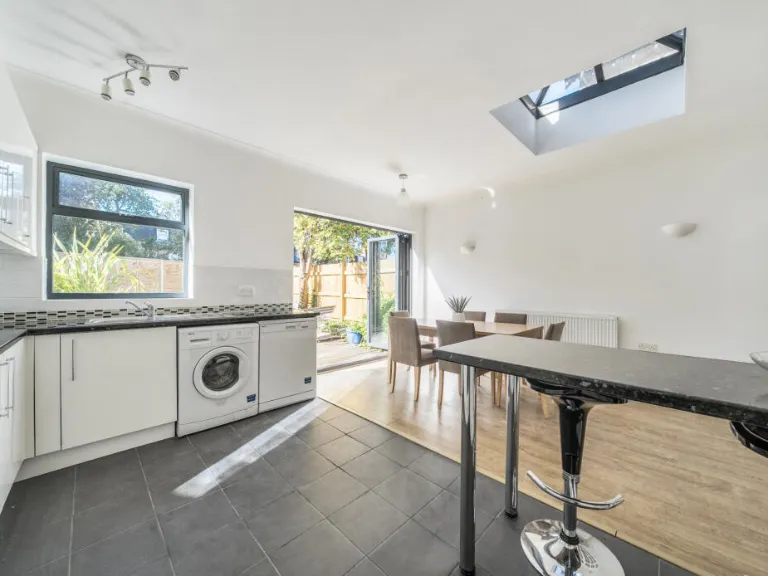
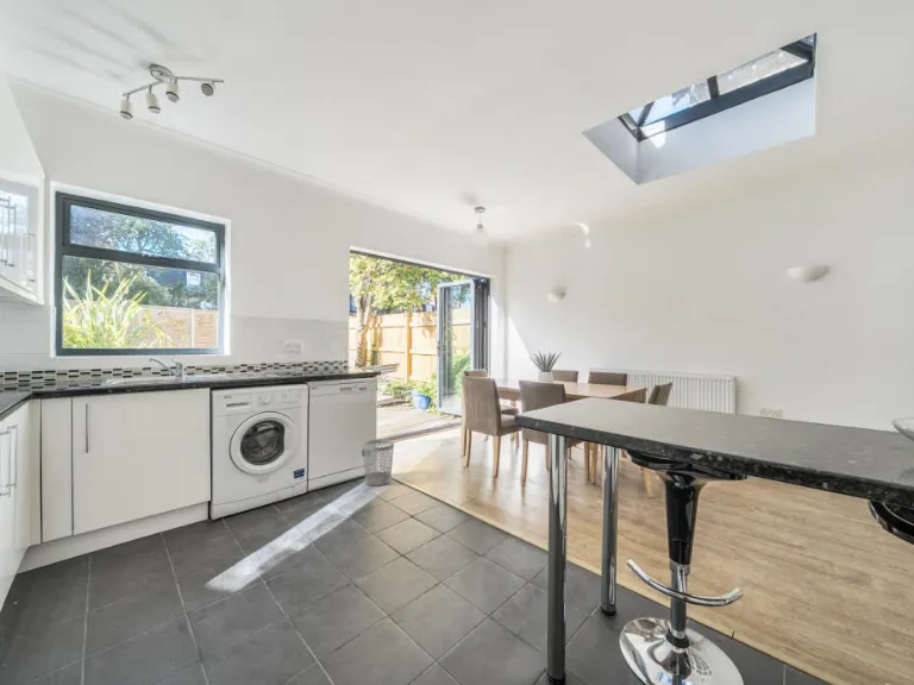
+ wastebasket (378, 461)
